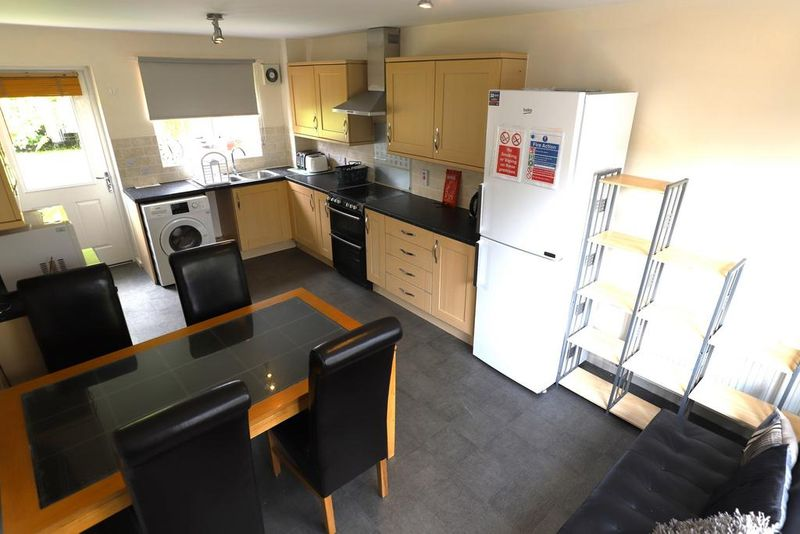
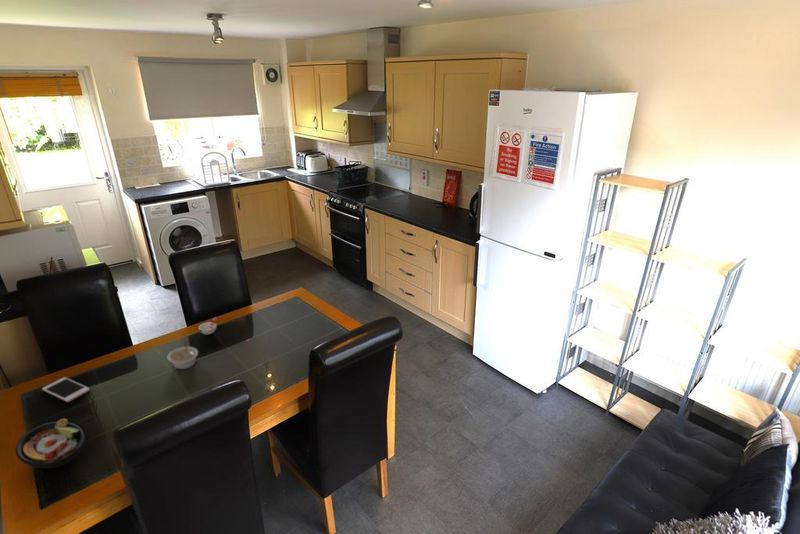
+ legume (183, 357)
+ cup (209, 327)
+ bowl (52, 447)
+ cell phone (66, 389)
